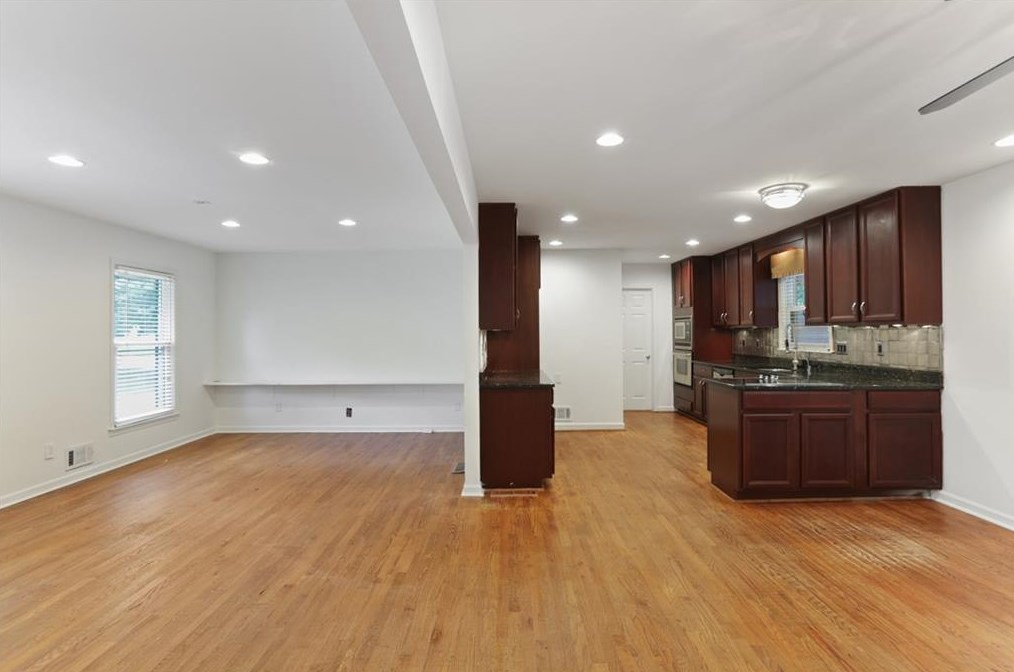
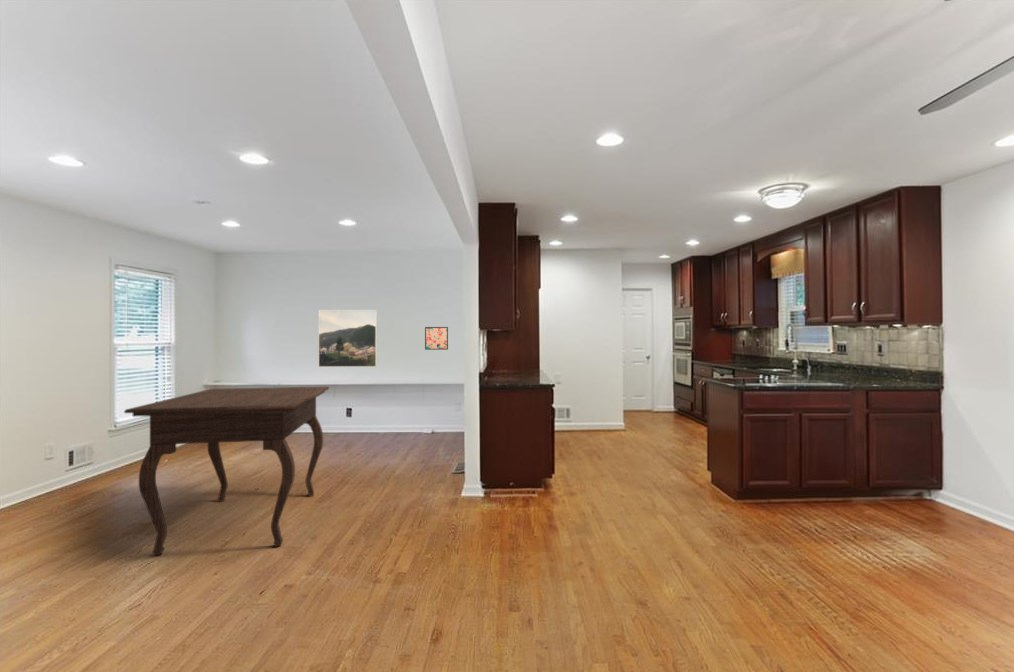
+ dining table (244, 441)
+ wall art (436, 338)
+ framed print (347, 338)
